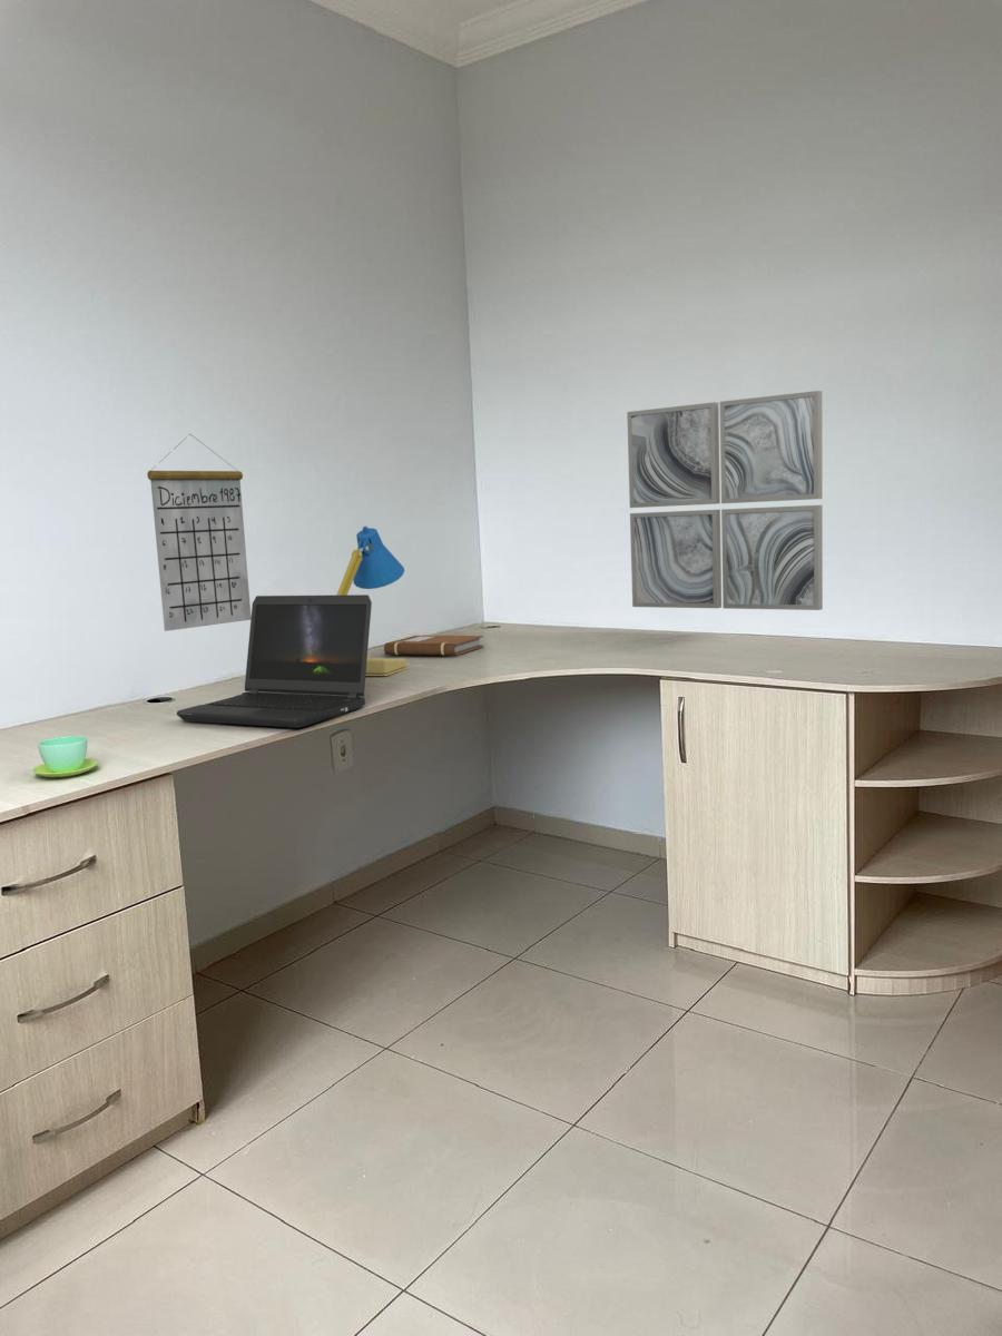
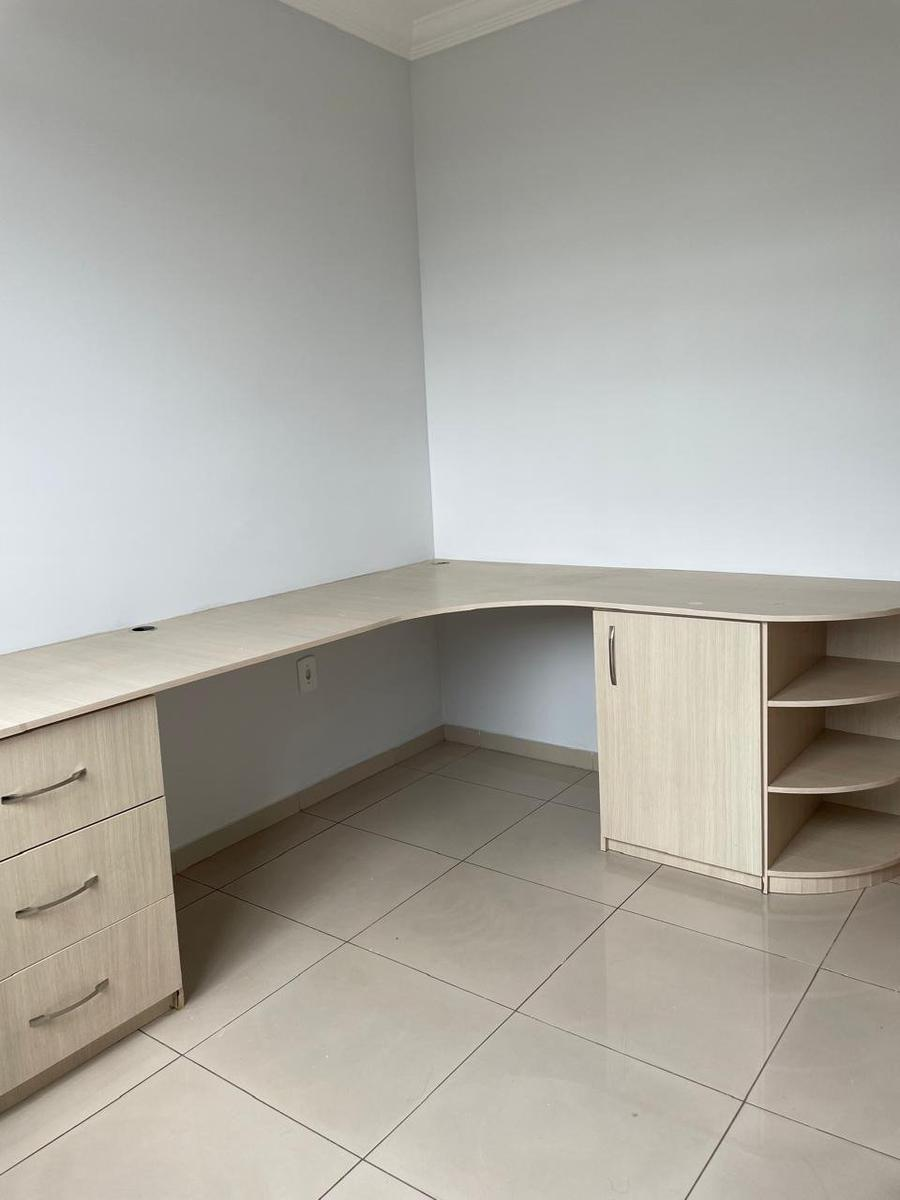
- desk lamp (362, 588)
- notebook (432, 645)
- calendar (200, 530)
- wall art (723, 509)
- laptop computer (274, 657)
- cup (63, 756)
